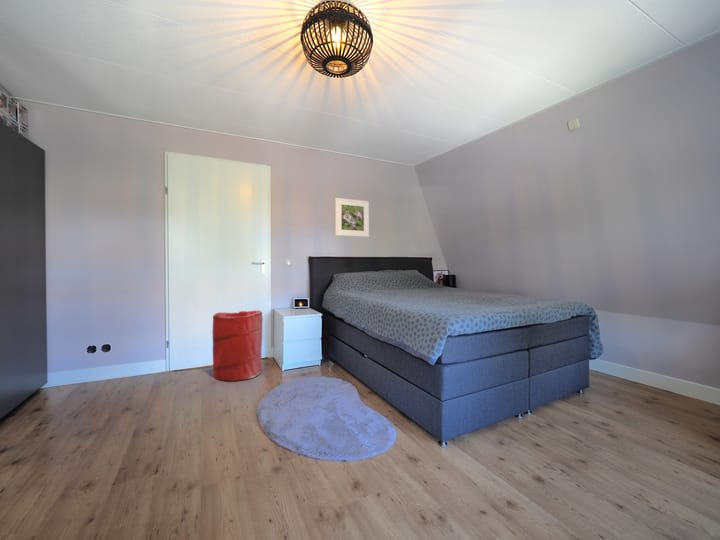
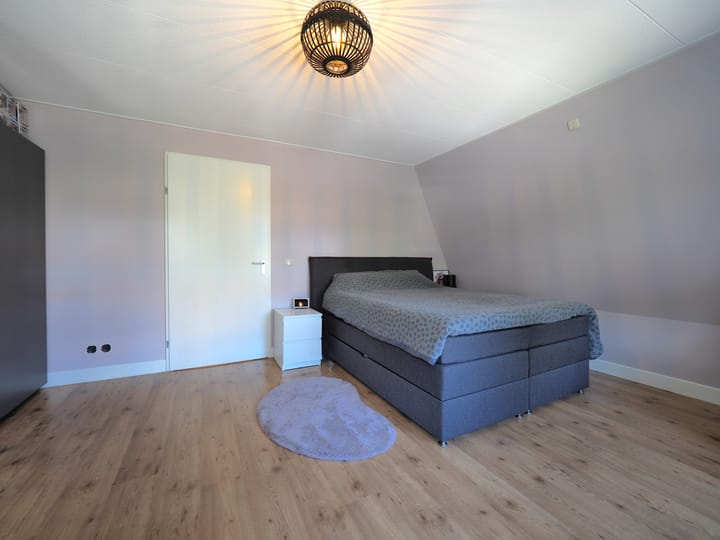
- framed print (352, 217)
- laundry hamper (238, 341)
